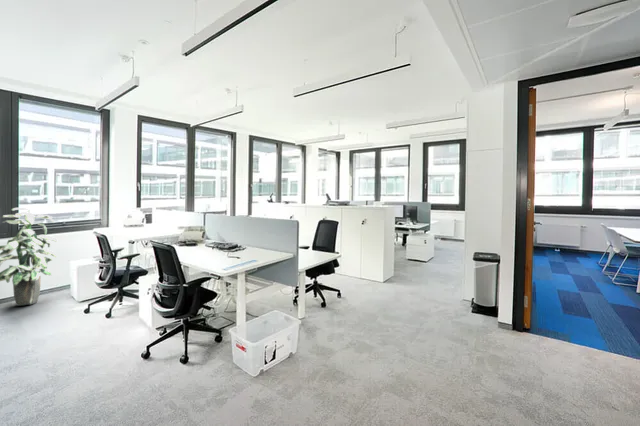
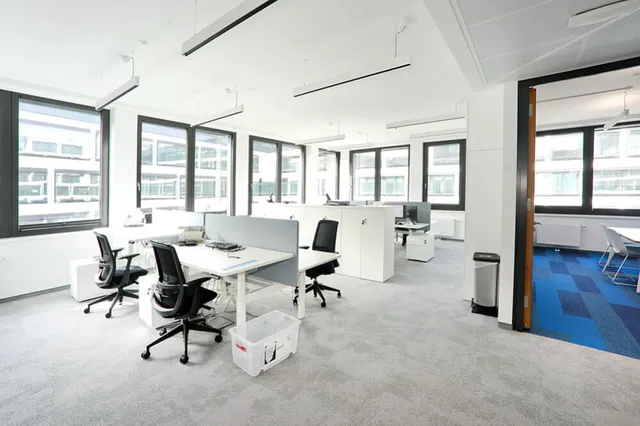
- indoor plant (24, 255)
